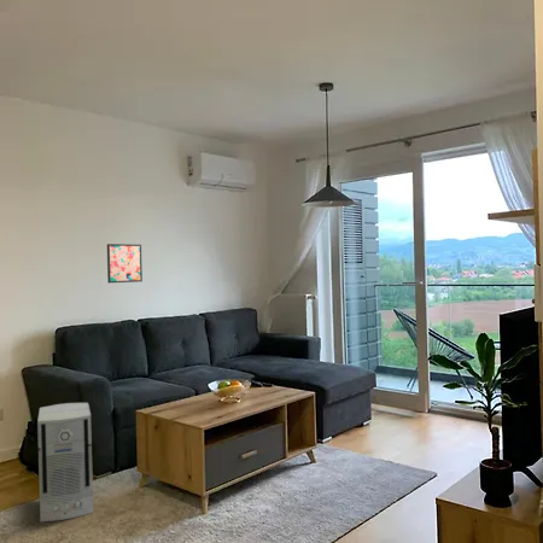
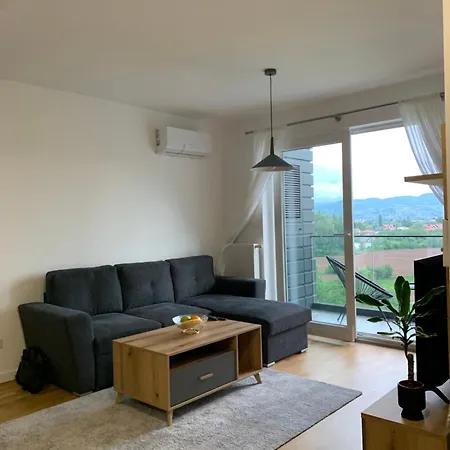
- air purifier (65, 459)
- wall art (124, 263)
